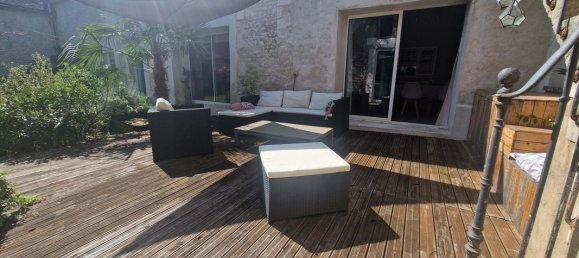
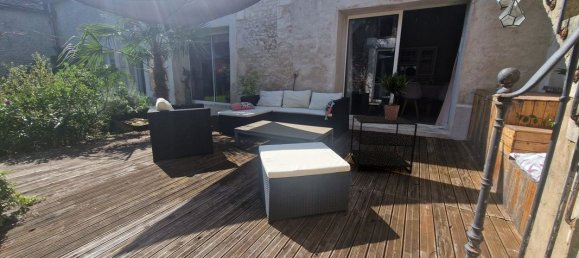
+ potted plant (395, 94)
+ side table (379, 141)
